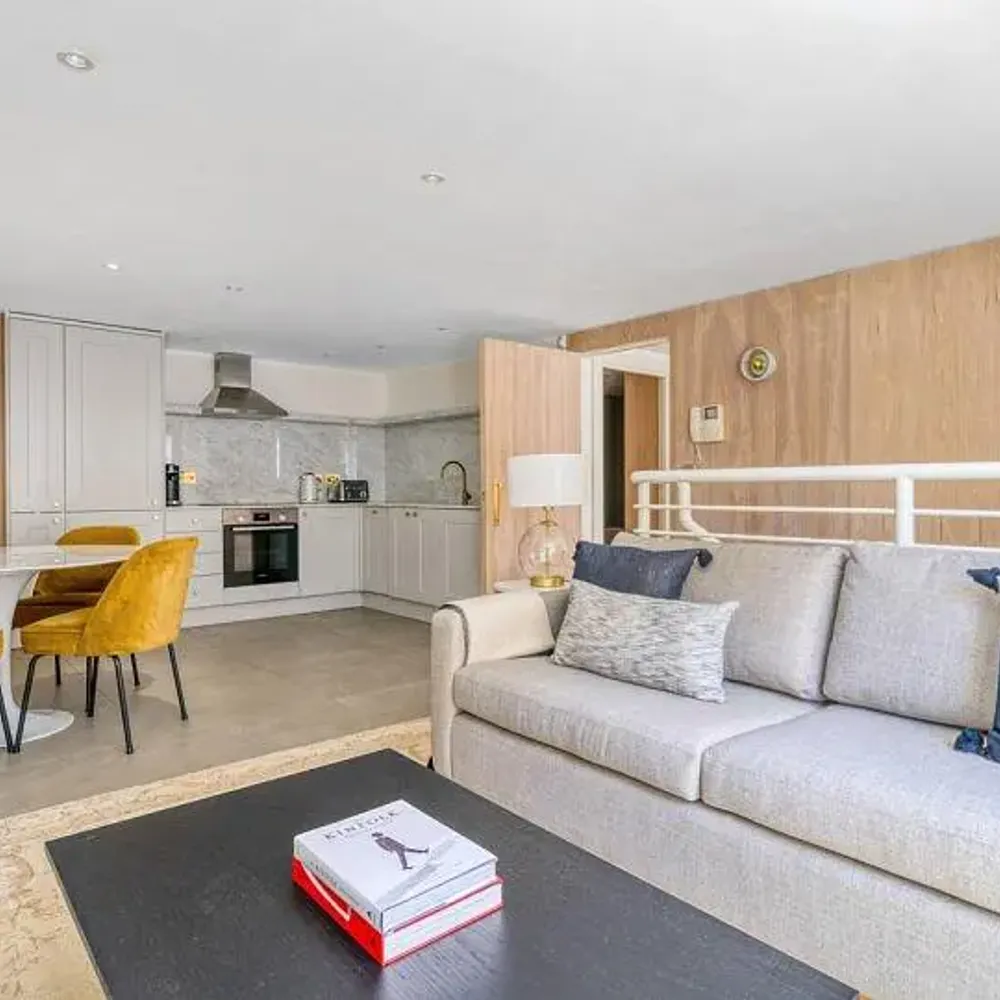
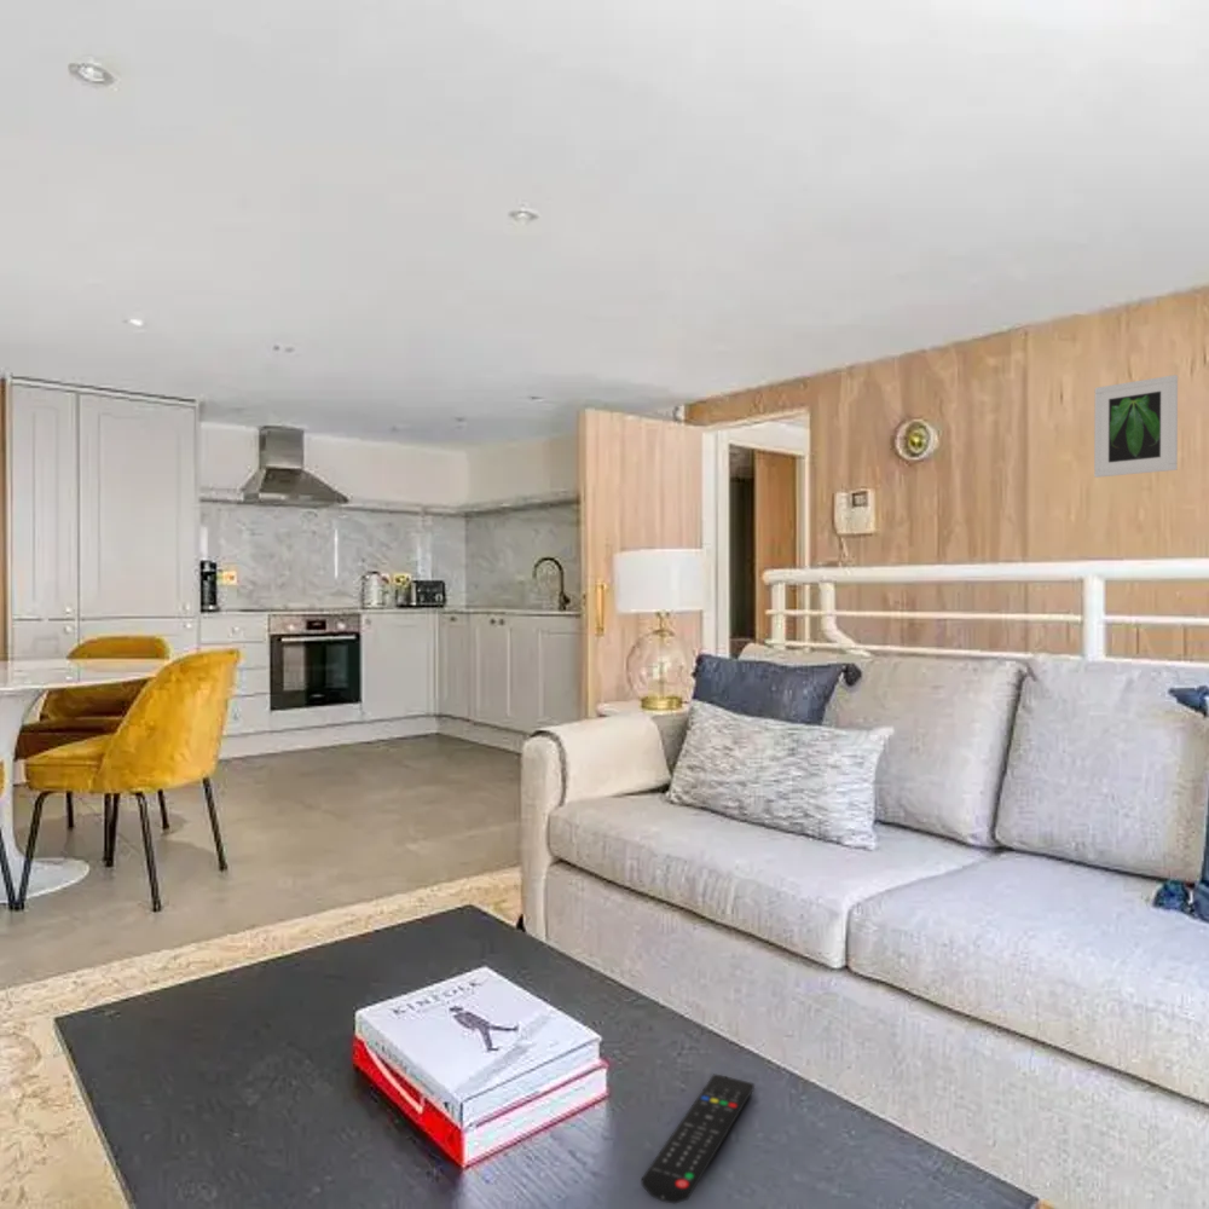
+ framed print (1134, 427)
+ remote control (701, 1133)
